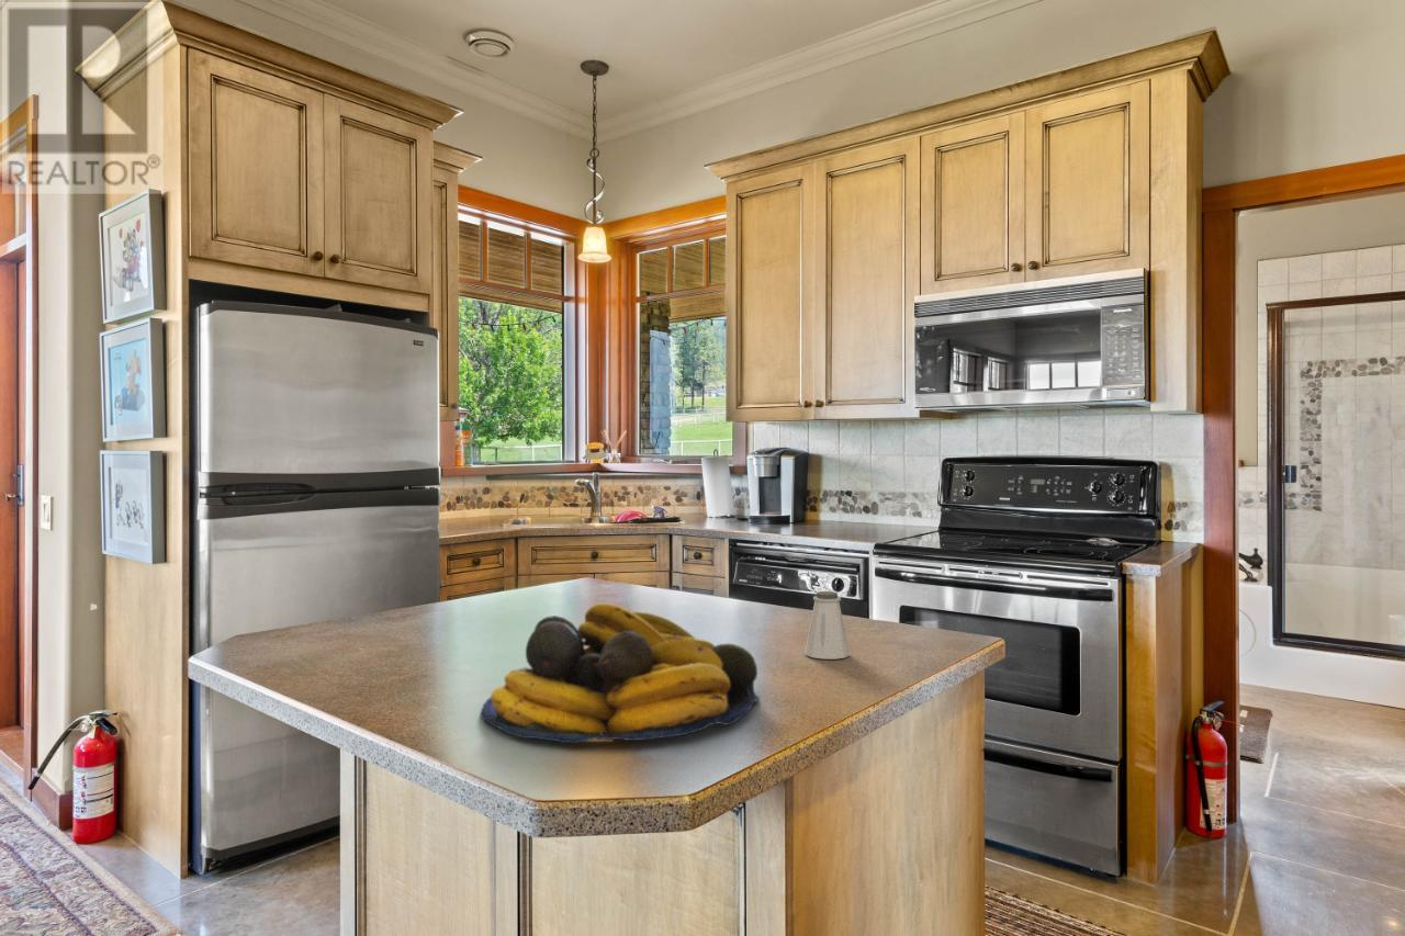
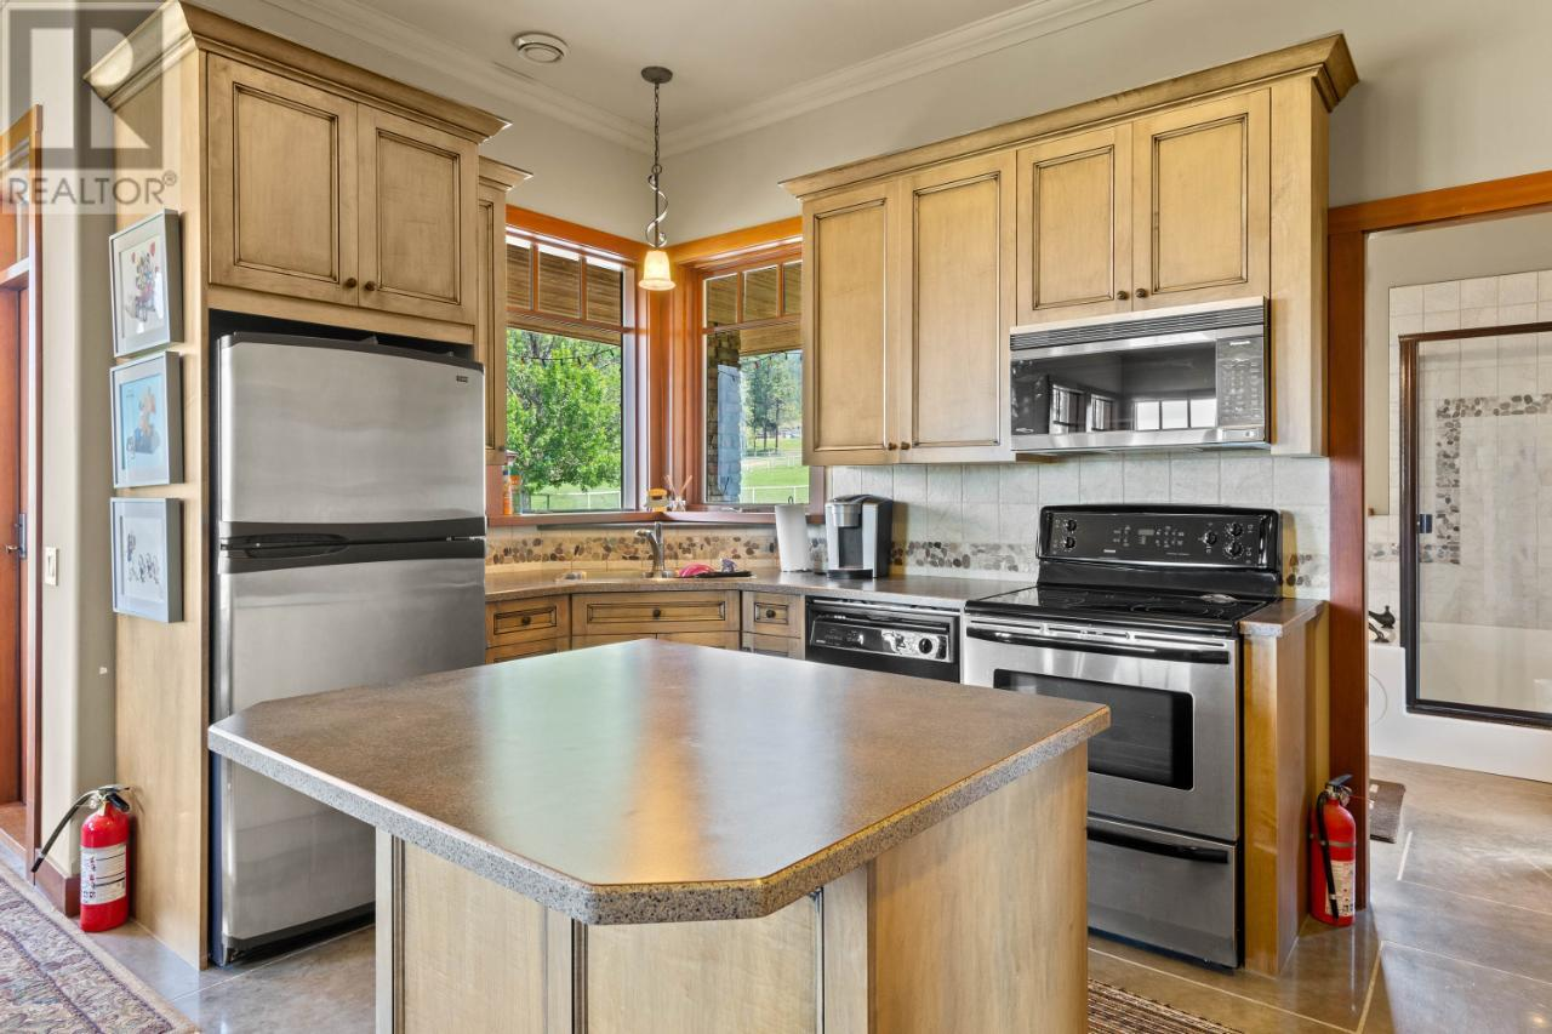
- saltshaker (827, 623)
- fruit bowl (620, 655)
